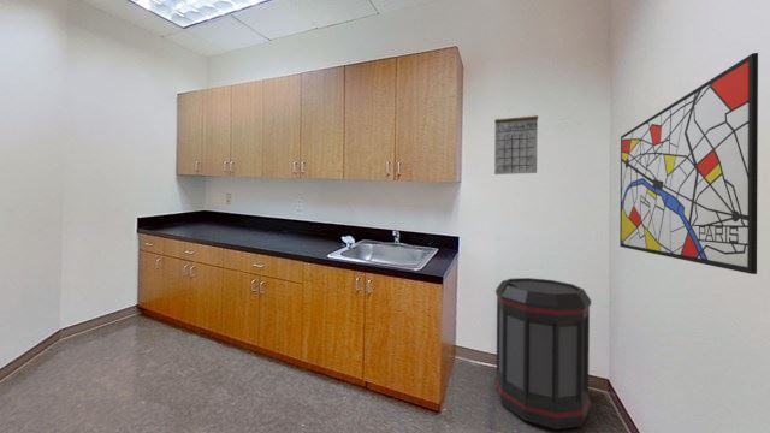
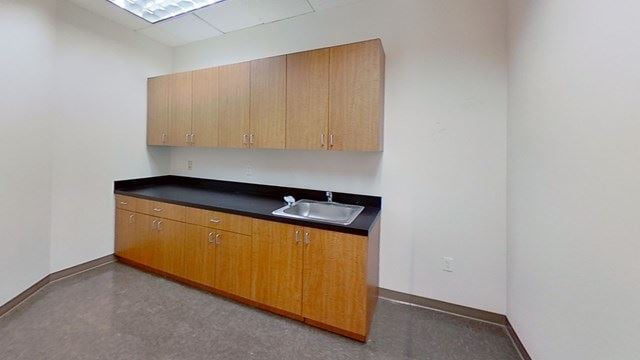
- calendar (515, 138)
- wall art (665, 182)
- trash can (539, 342)
